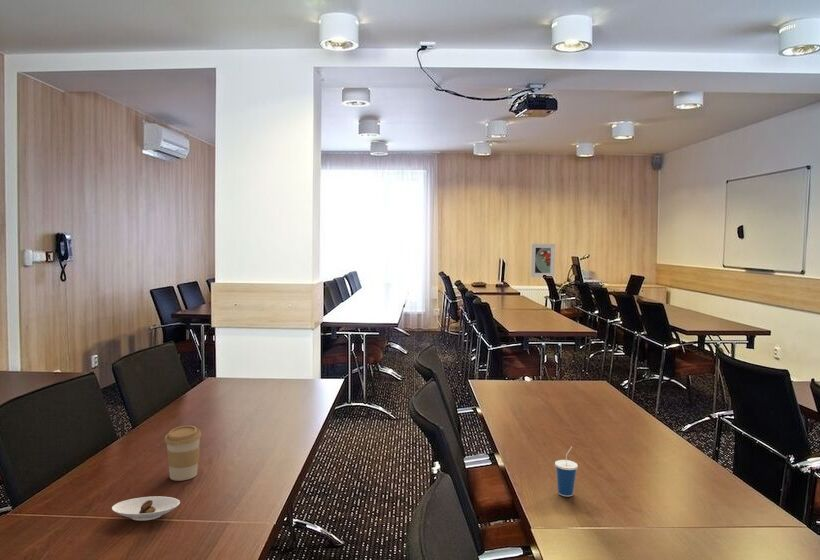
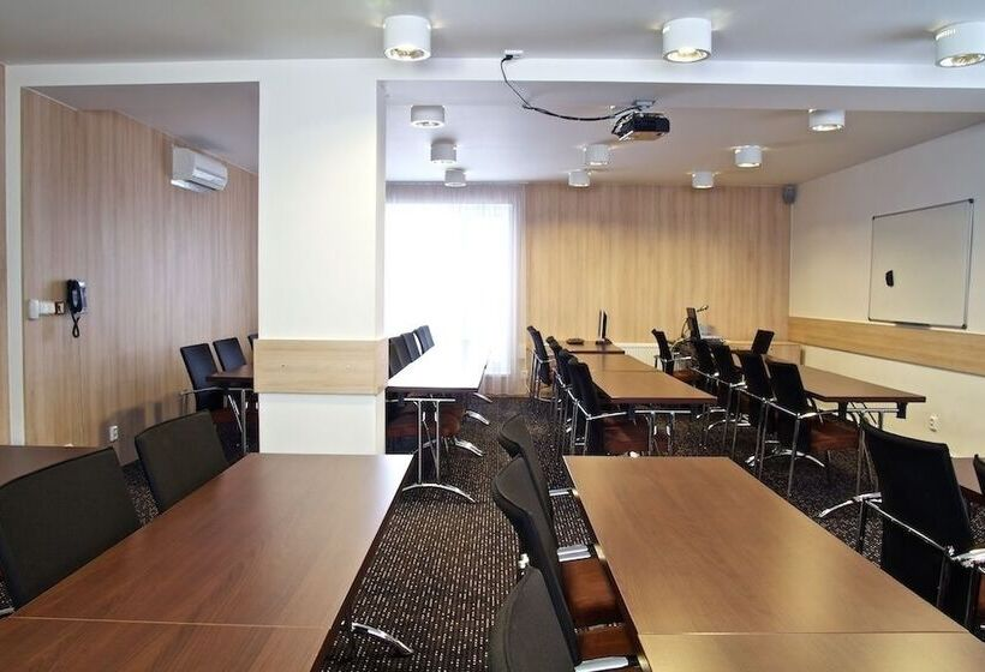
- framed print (542, 260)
- saucer (146, 509)
- coffee cup (183, 452)
- cup (566, 470)
